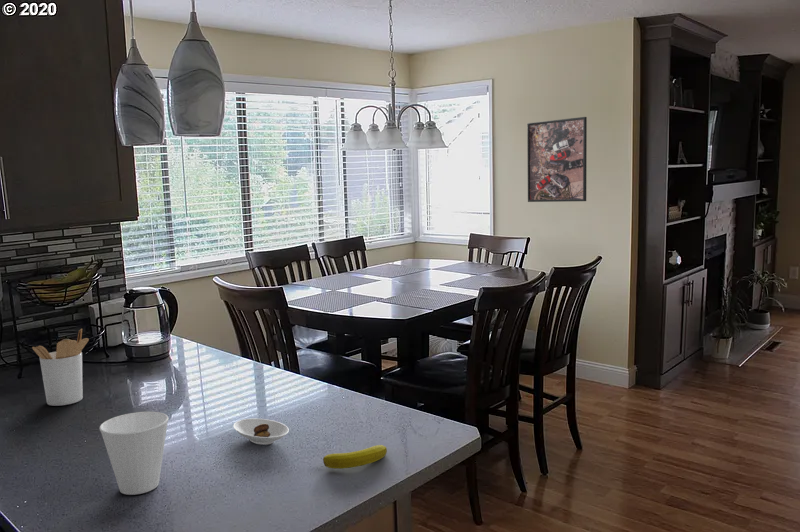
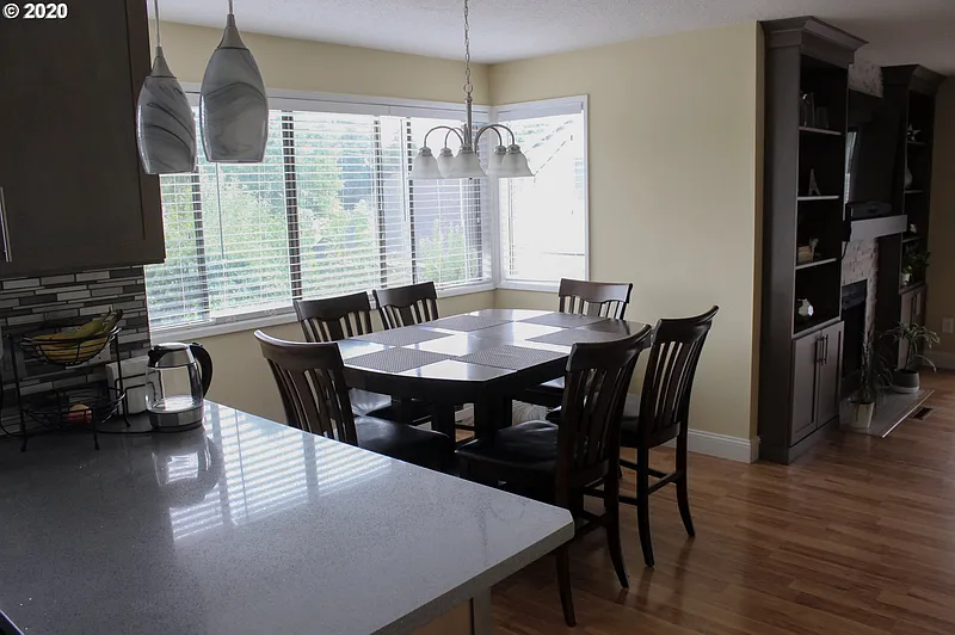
- utensil holder (66, 367)
- banana (359, 454)
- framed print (556, 161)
- saucer (261, 432)
- cup (137, 454)
